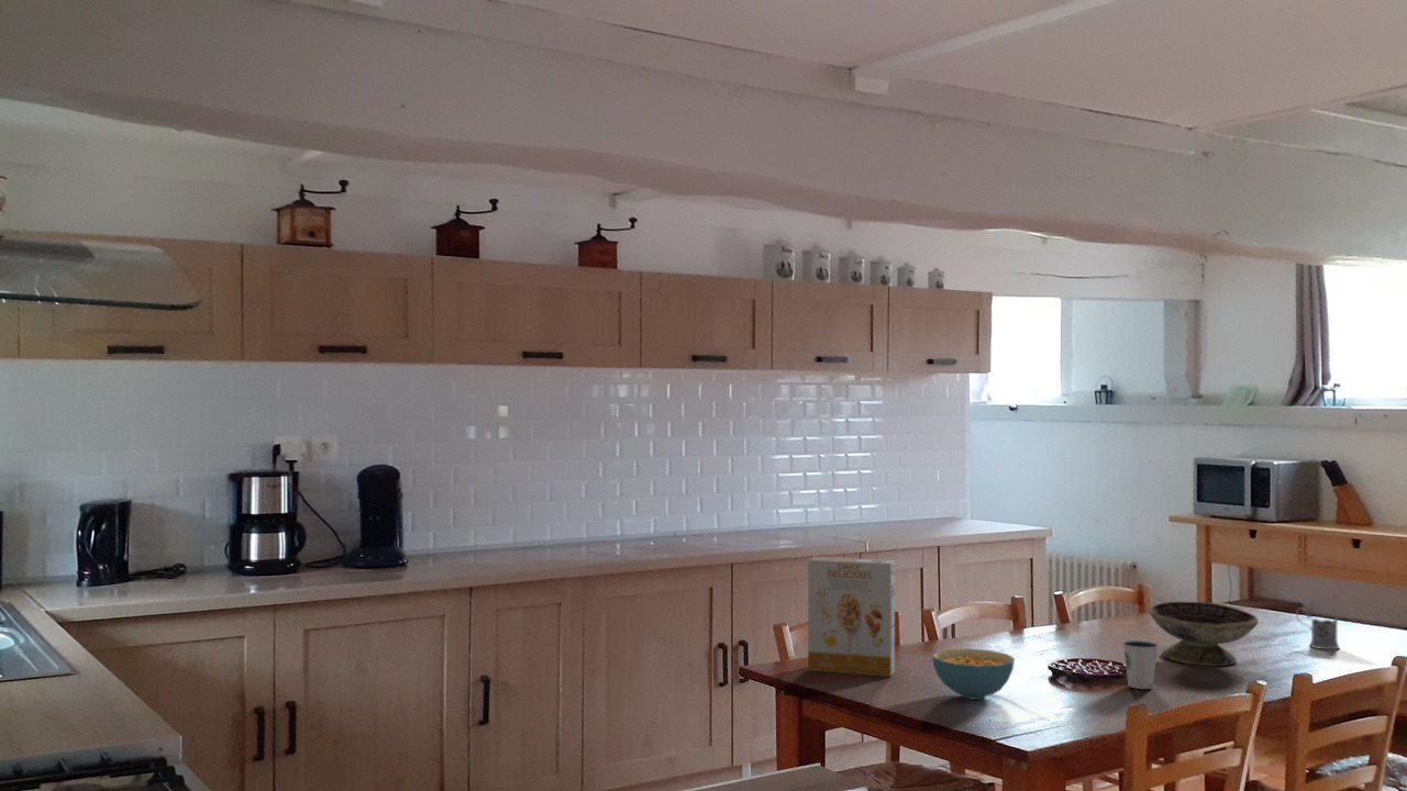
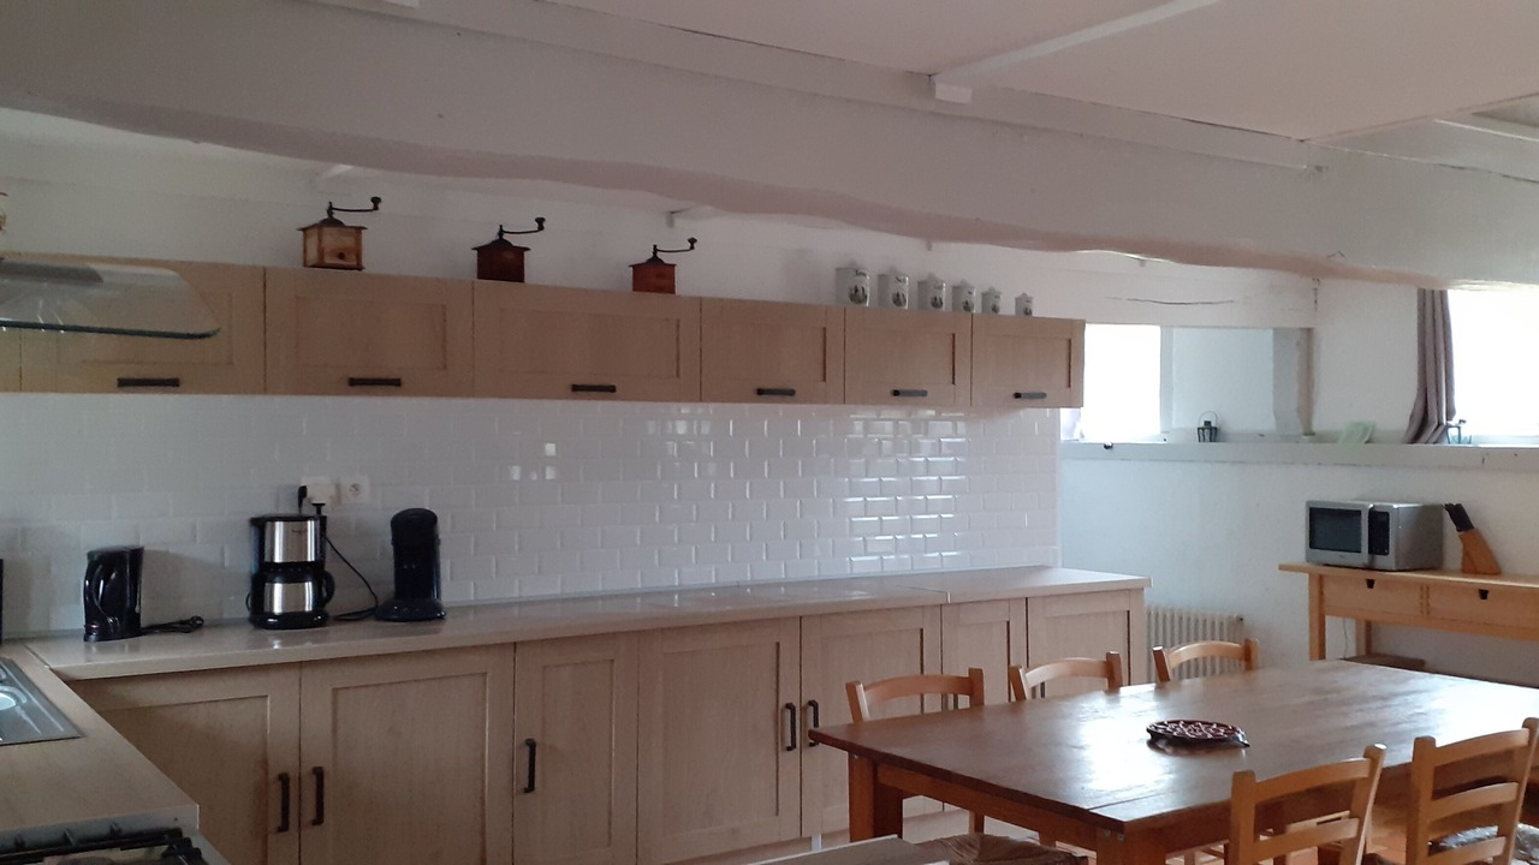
- dixie cup (1140, 665)
- cereal box (851, 615)
- decorative bowl (1203, 634)
- cereal bowl (973, 676)
- tea glass holder (1317, 626)
